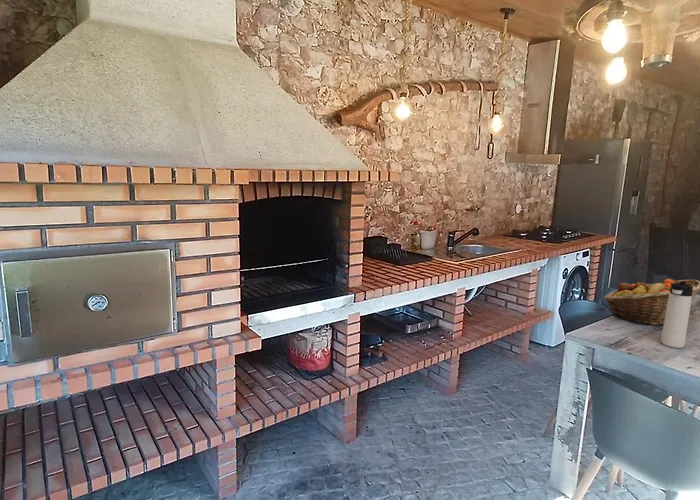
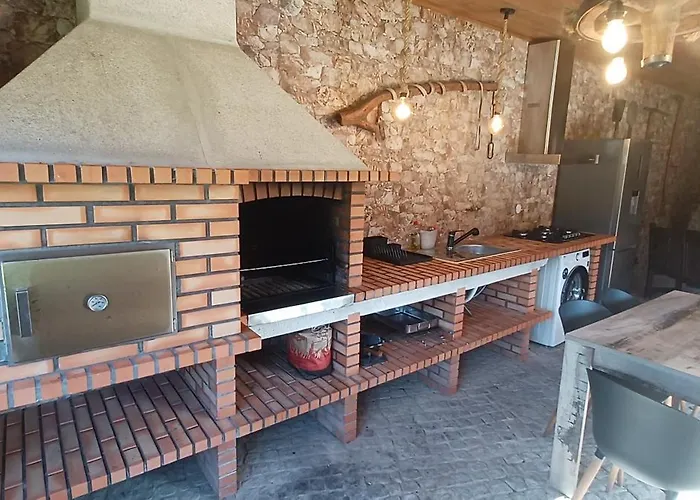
- thermos bottle (675, 314)
- fruit basket (651, 297)
